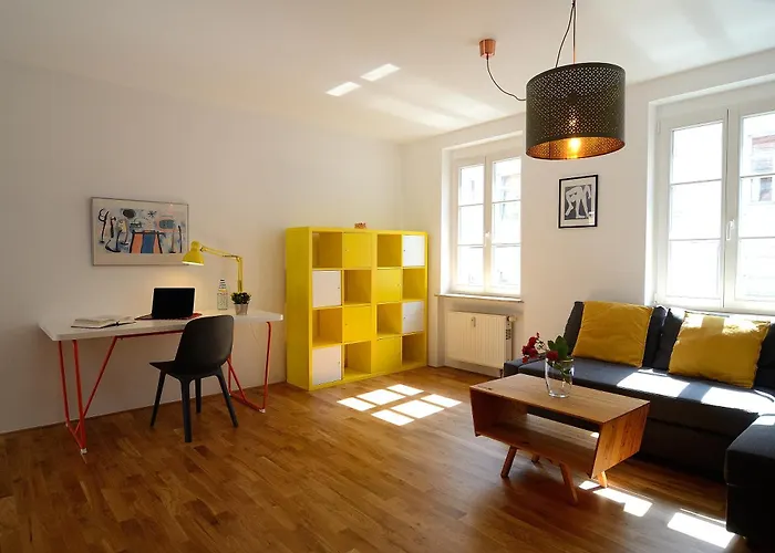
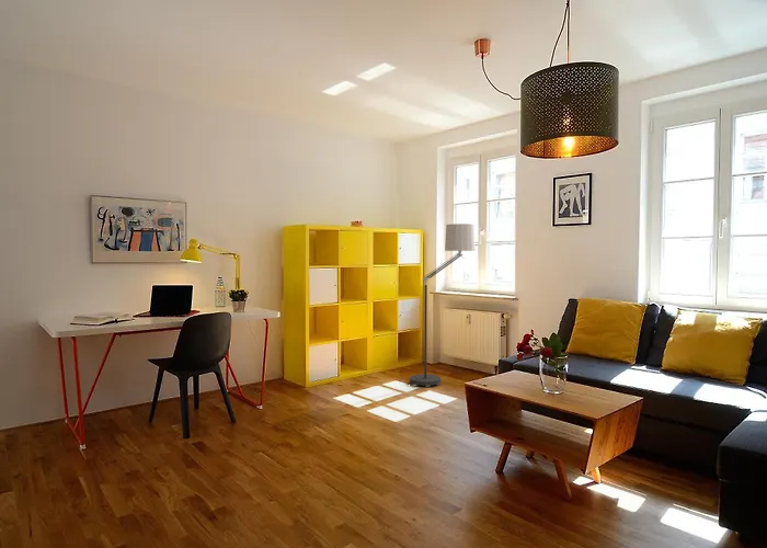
+ floor lamp (426, 301)
